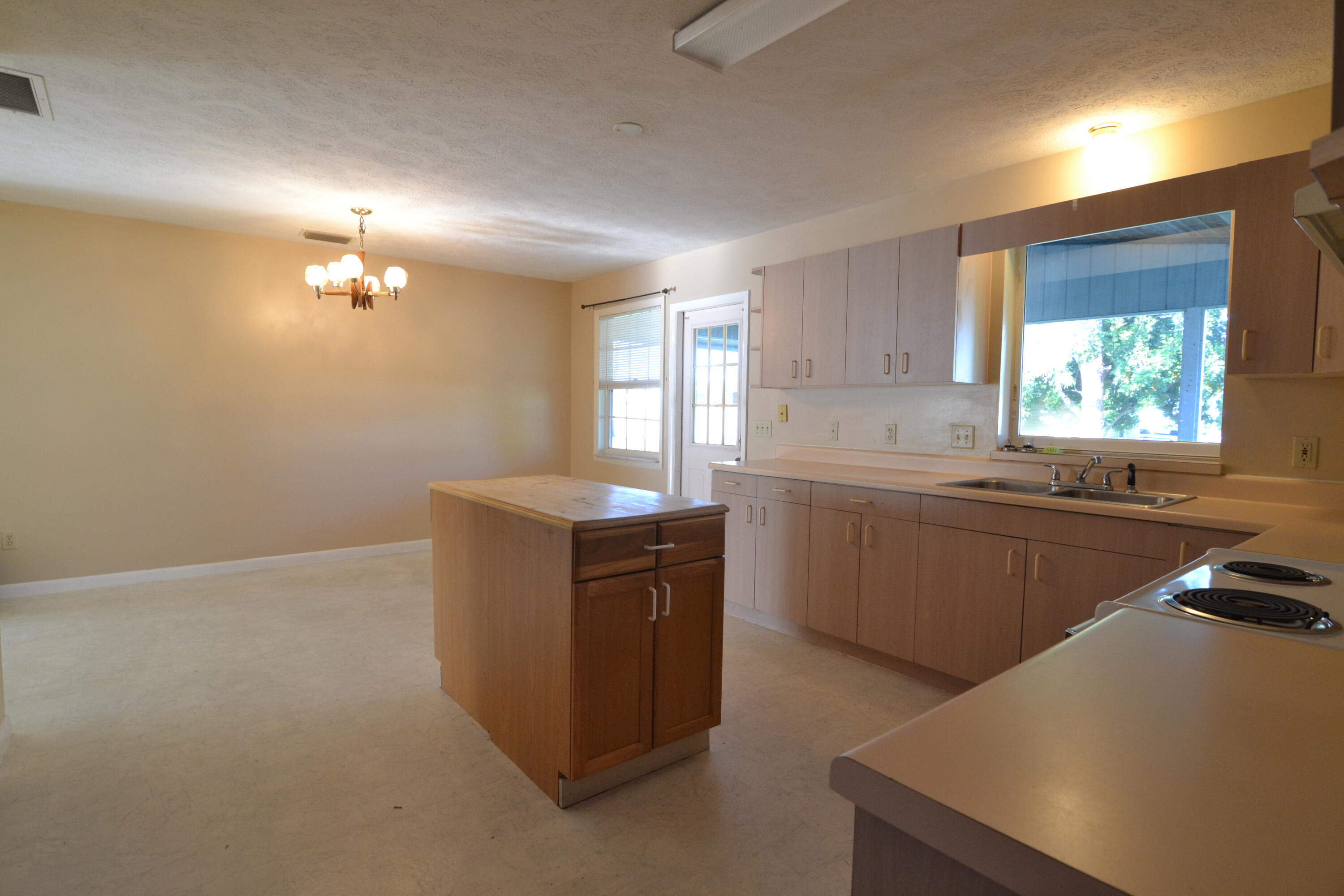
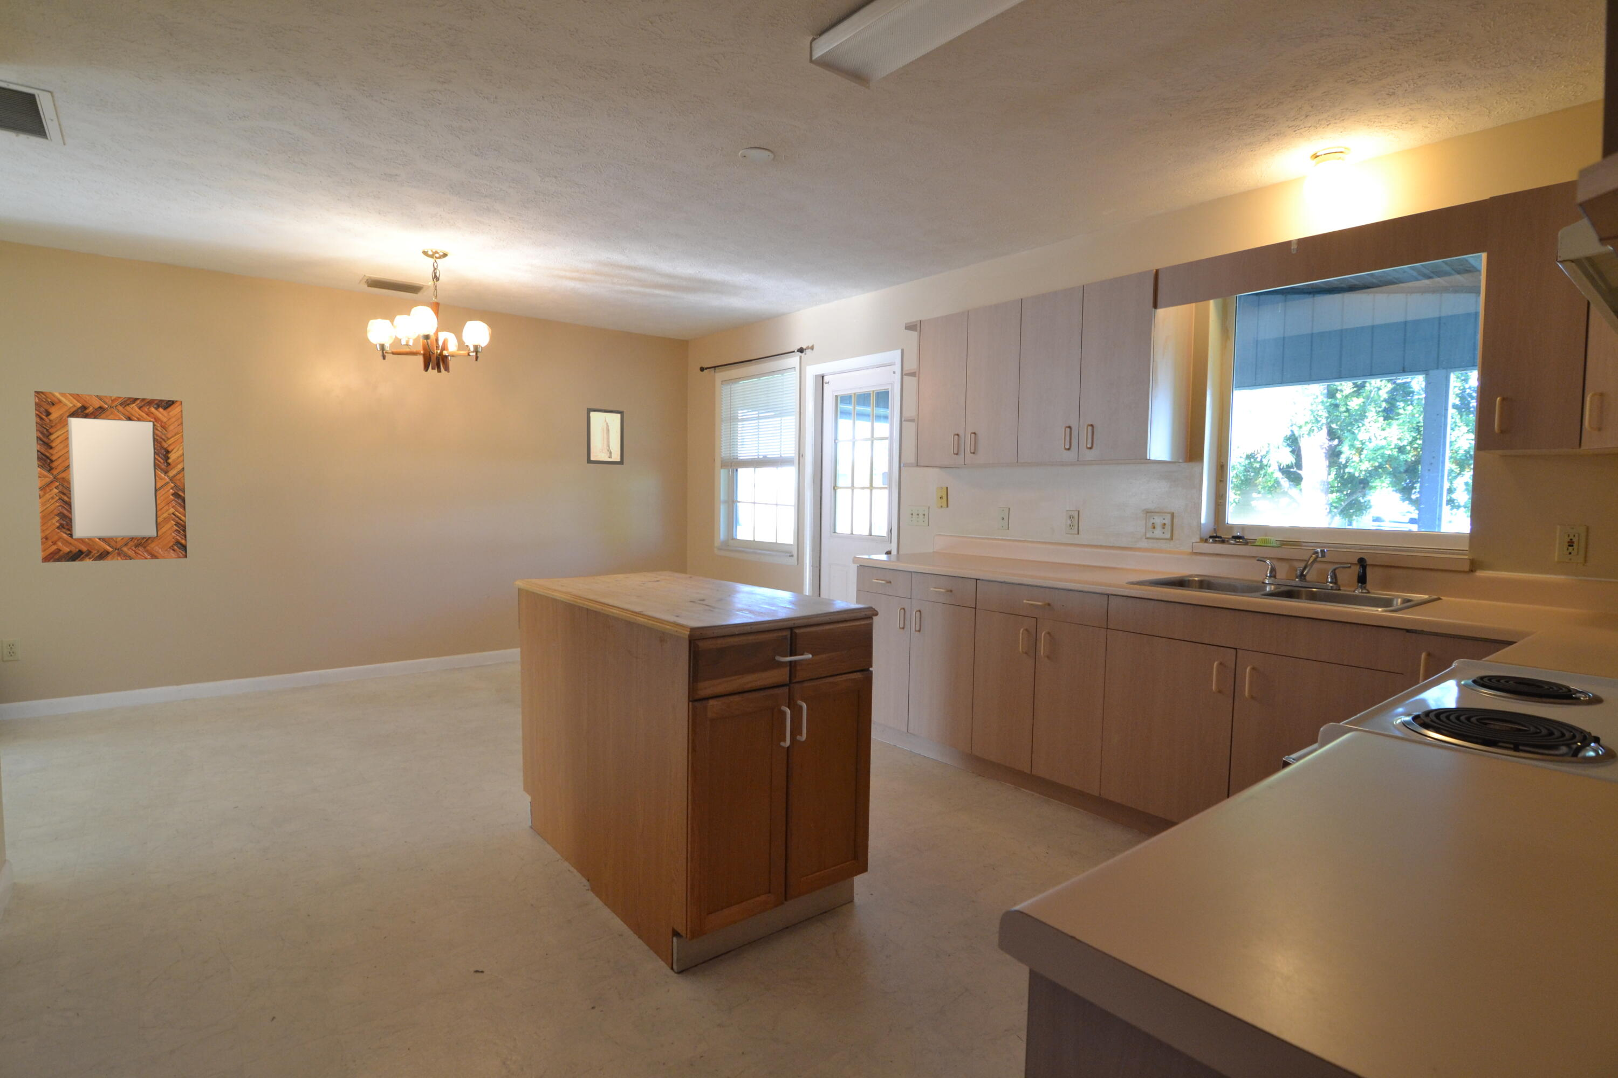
+ home mirror (114, 479)
+ wall art (606, 437)
